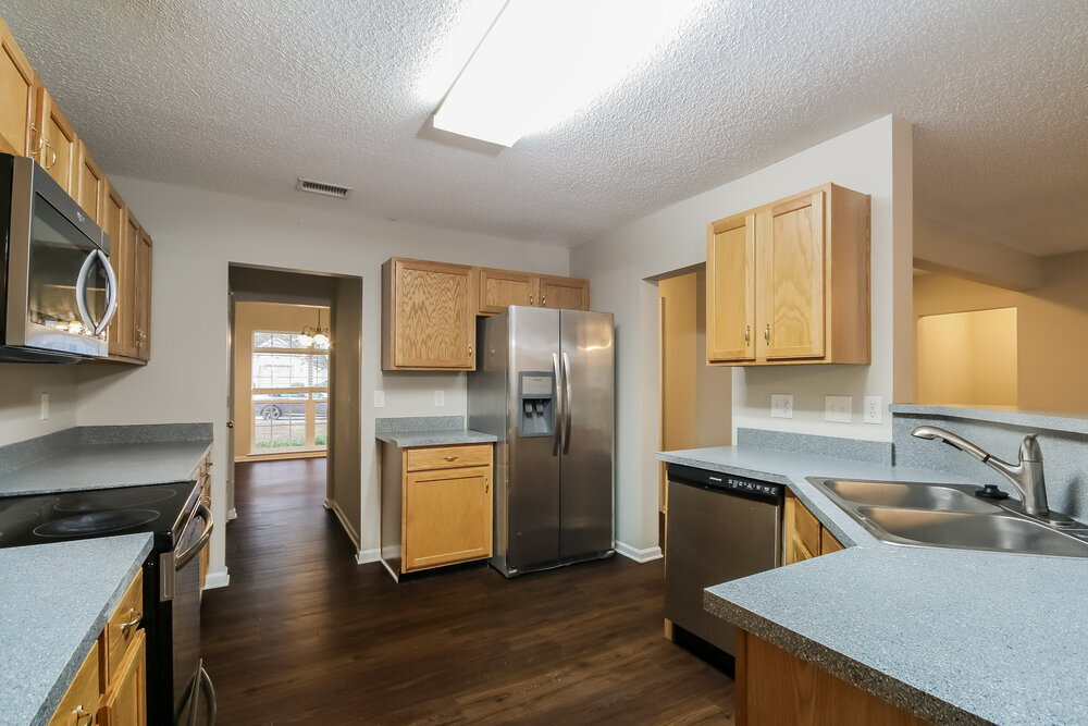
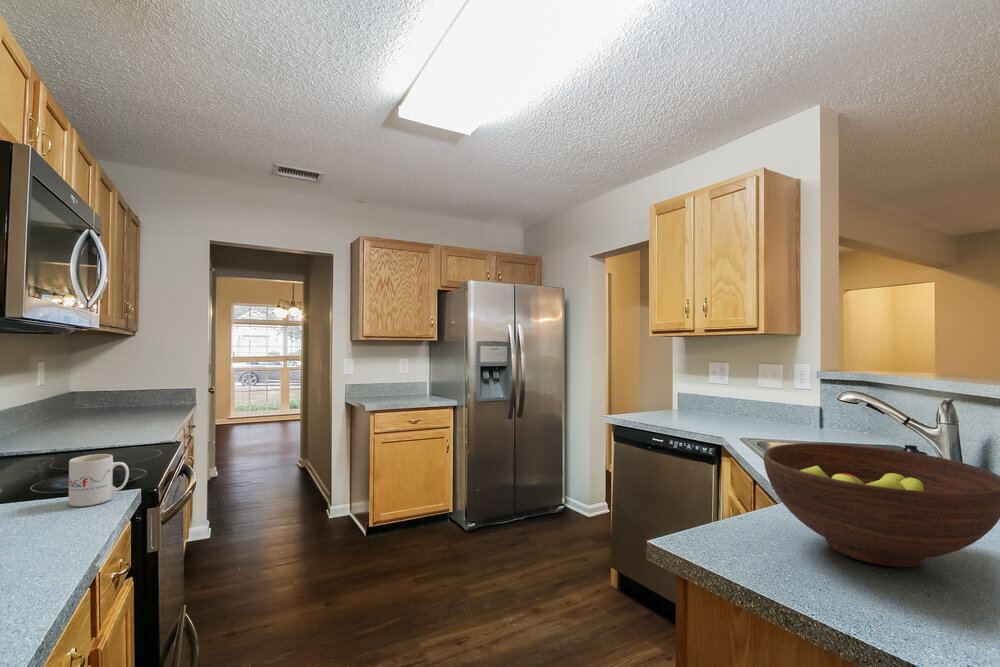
+ fruit bowl (872, 508)
+ mug (99, 478)
